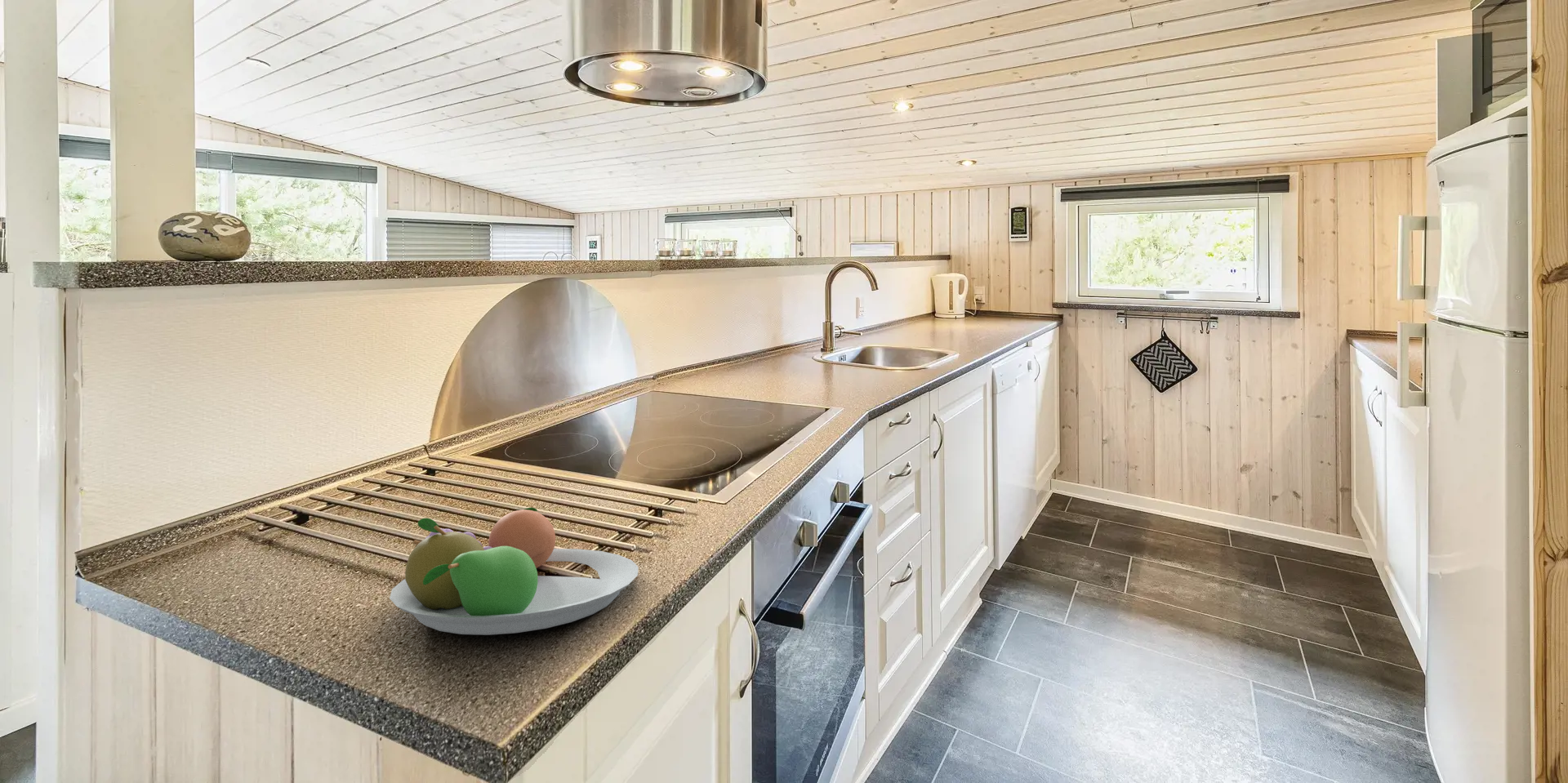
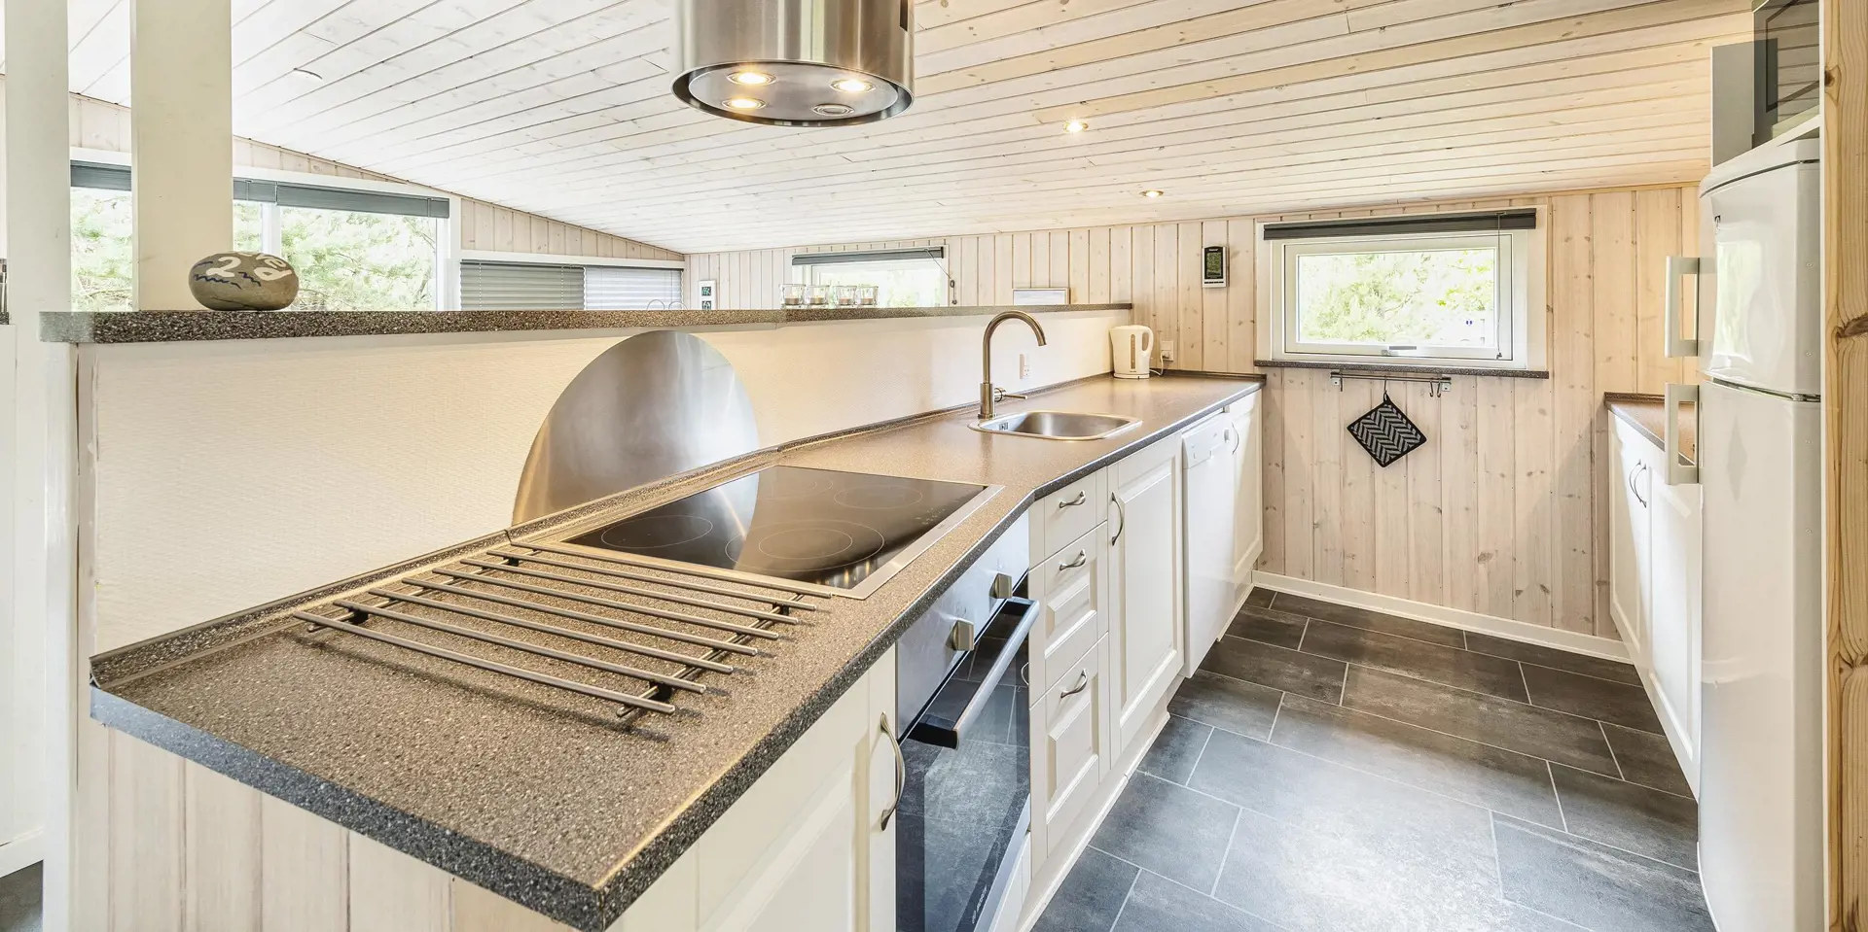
- fruit bowl (513, 557)
